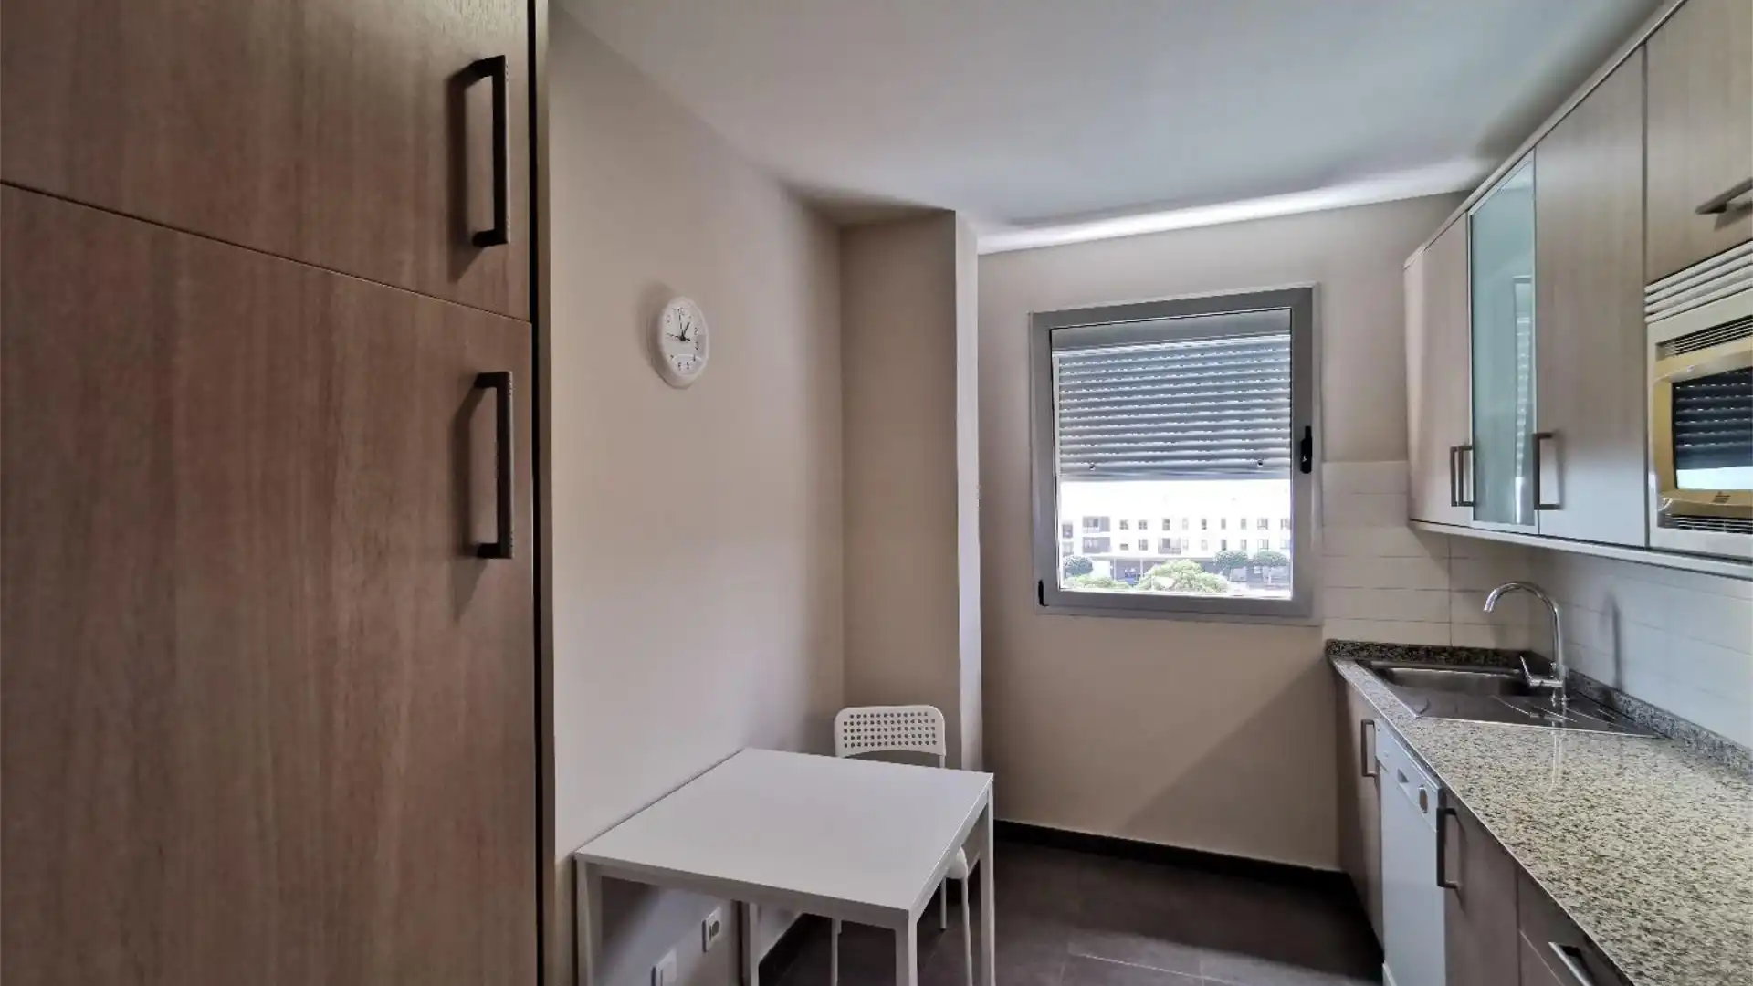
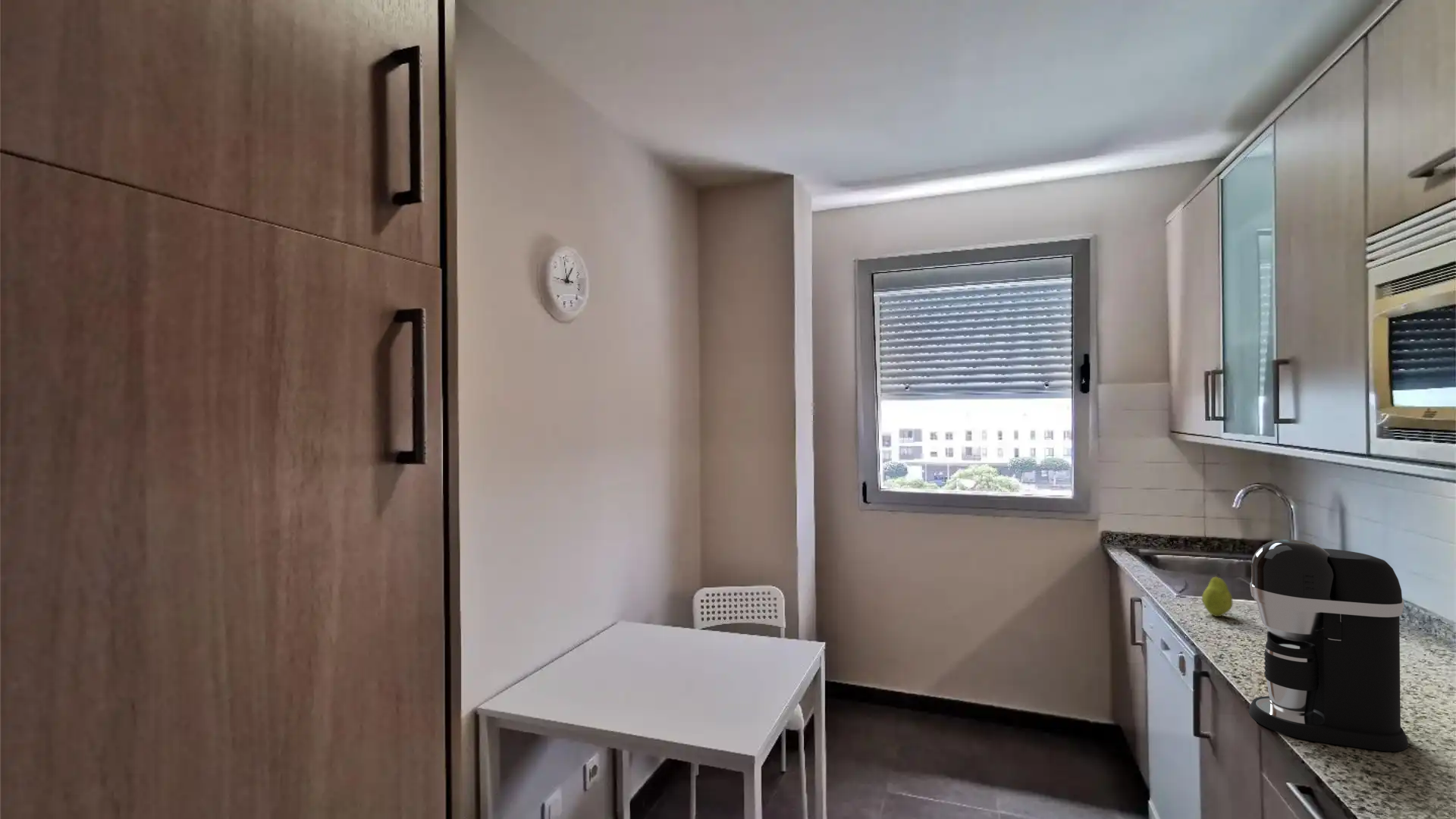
+ fruit (1217, 595)
+ coffee maker (1323, 635)
